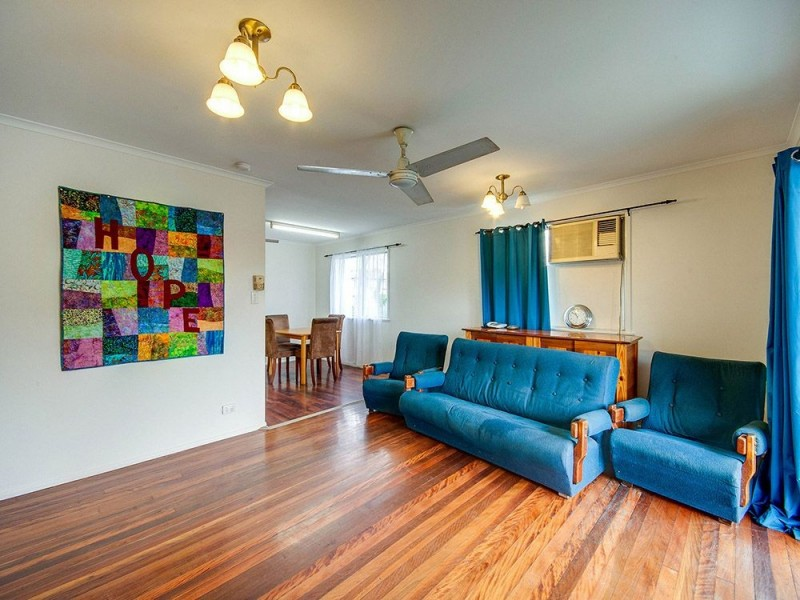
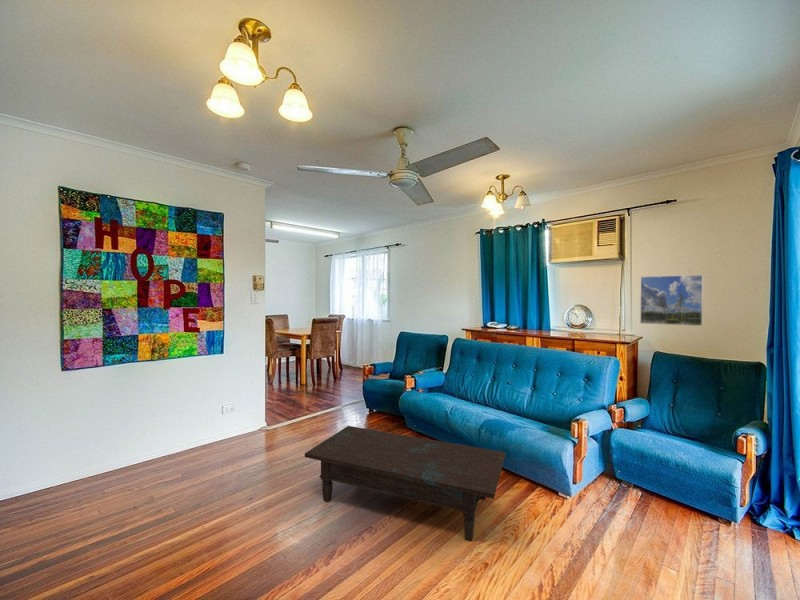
+ coffee table (405, 475)
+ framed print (670, 300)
